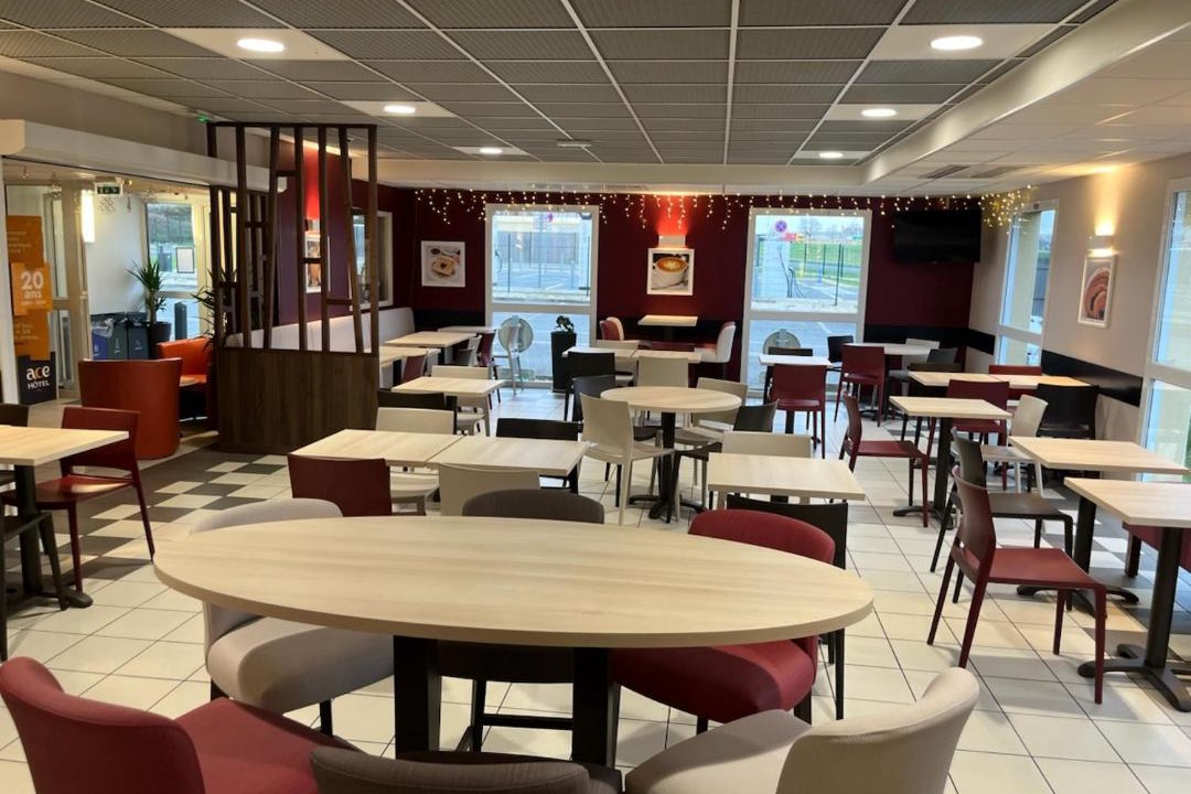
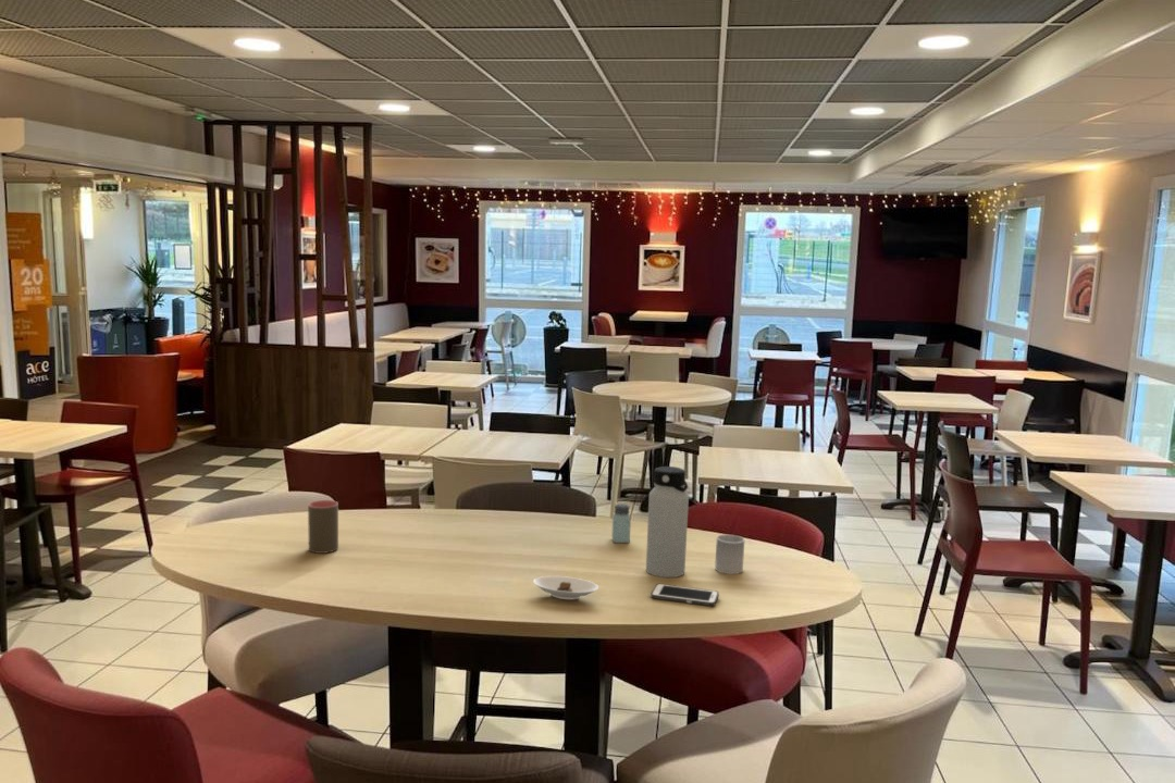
+ saucer (565, 588)
+ water bottle (667, 520)
+ cup (323, 526)
+ cup (732, 552)
+ cell phone (684, 595)
+ saltshaker (621, 522)
